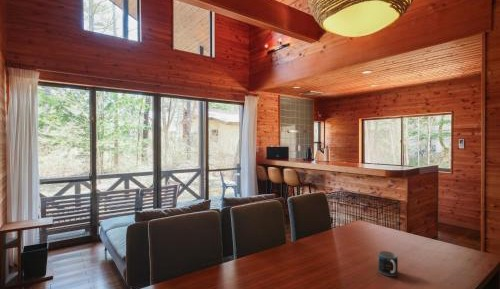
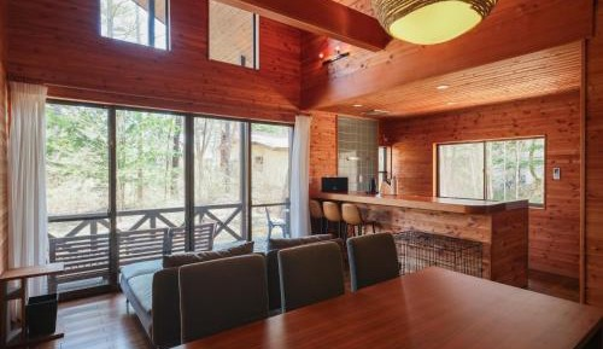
- mug (389, 265)
